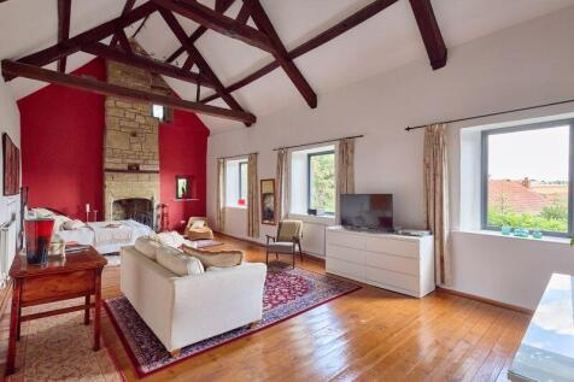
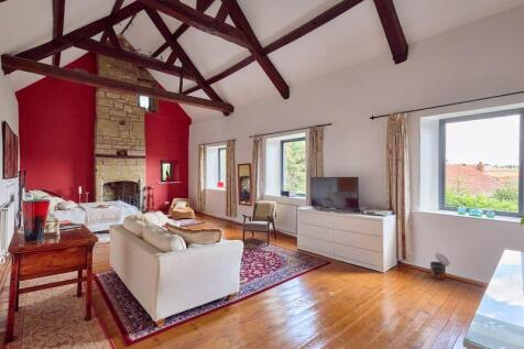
+ trash can (439, 265)
